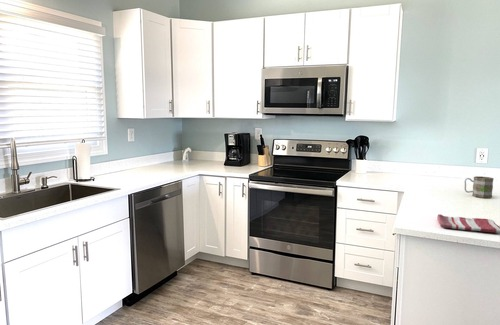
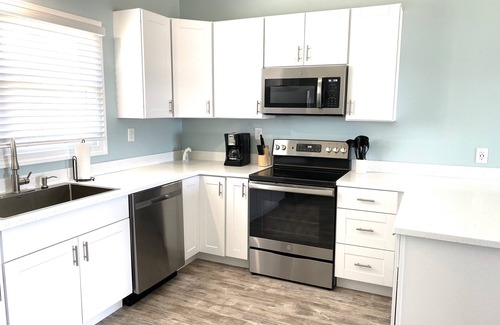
- dish towel (467, 223)
- mug (478, 186)
